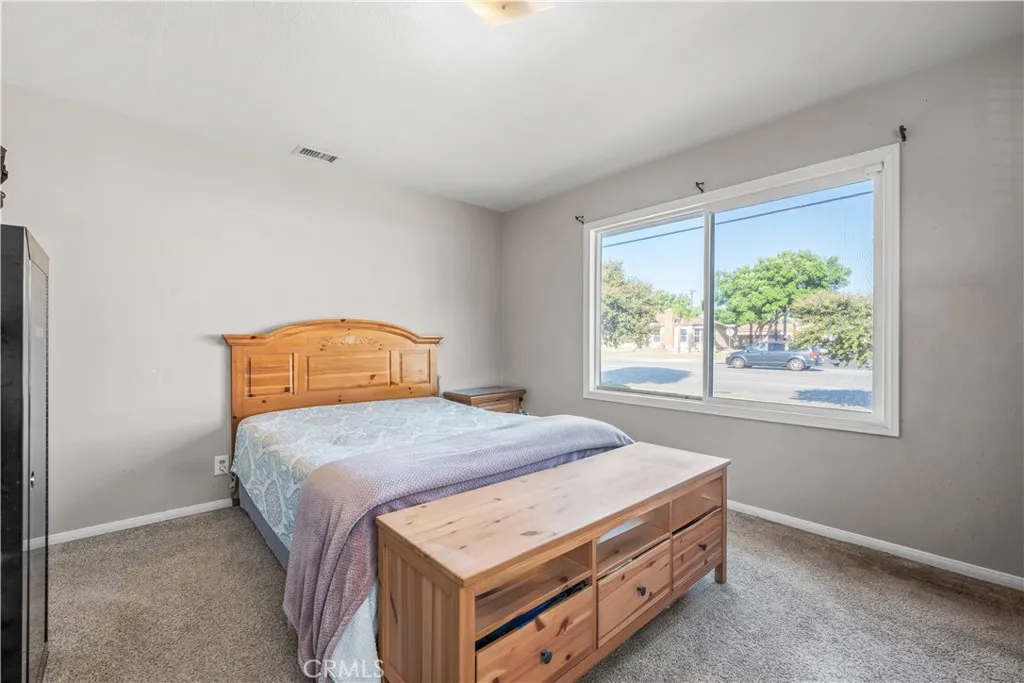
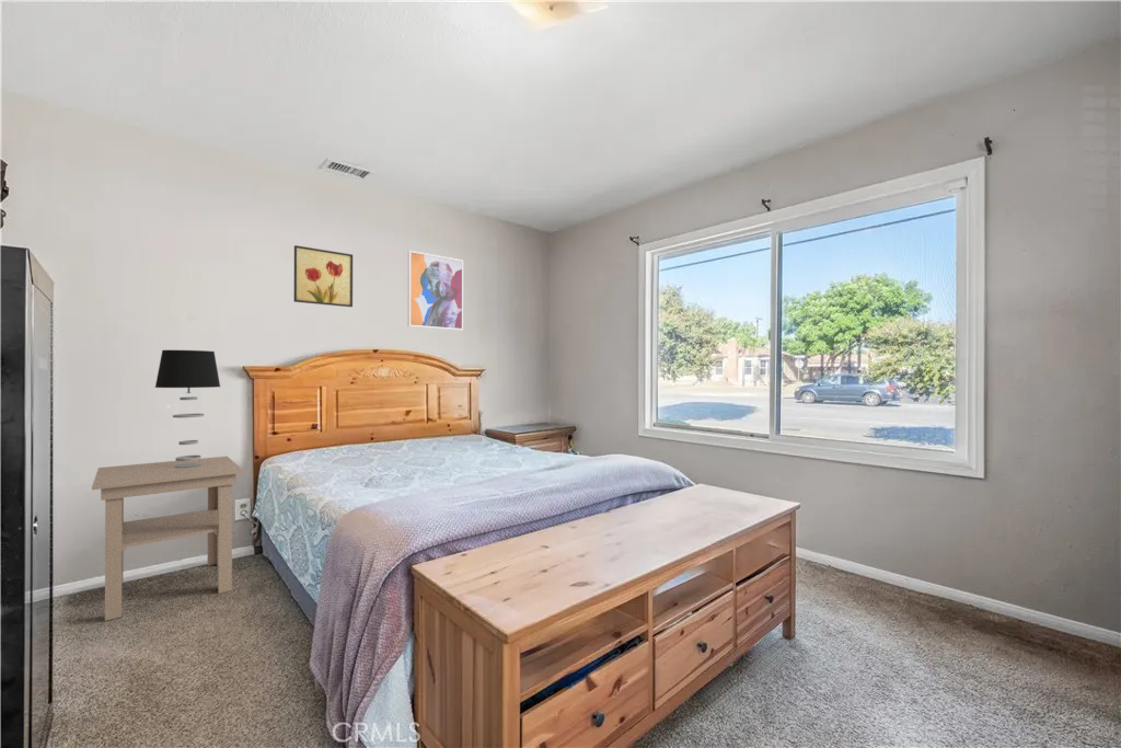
+ wall art (436, 291)
+ wall art (324, 277)
+ table lamp (188, 414)
+ side table (170, 528)
